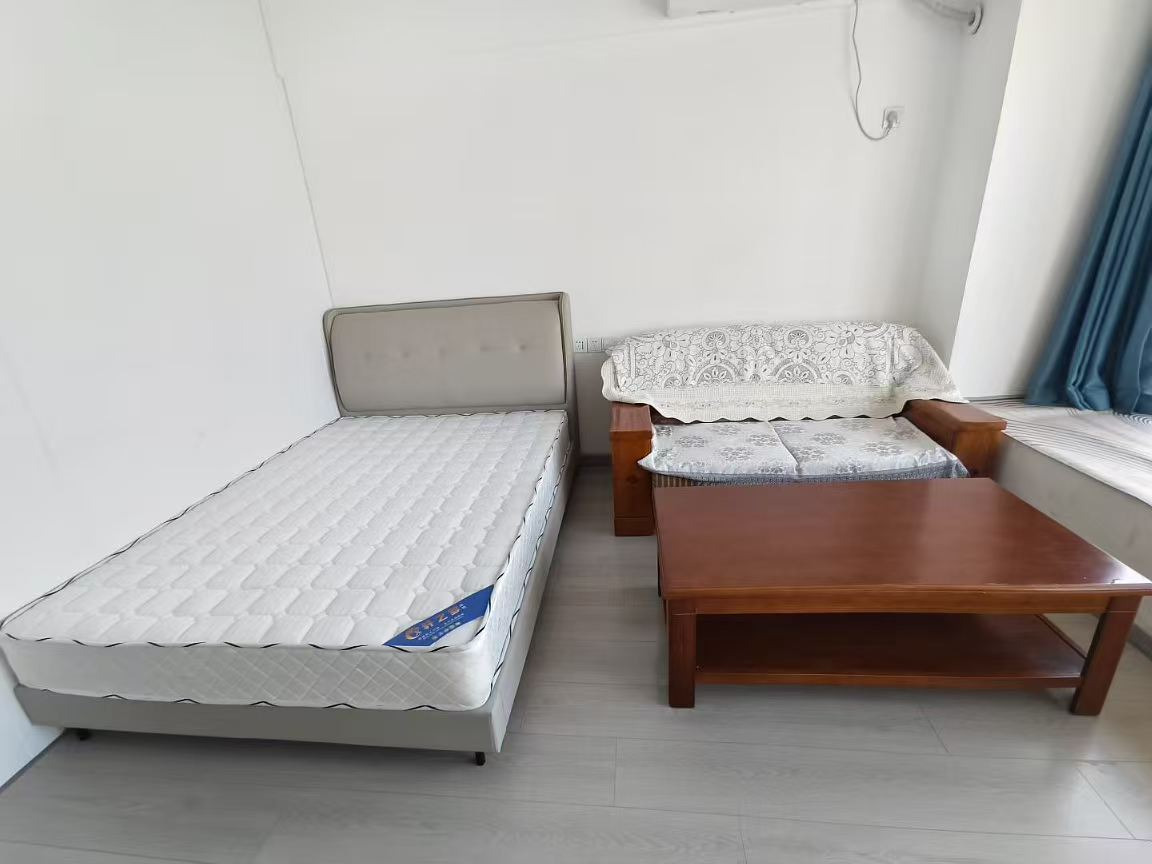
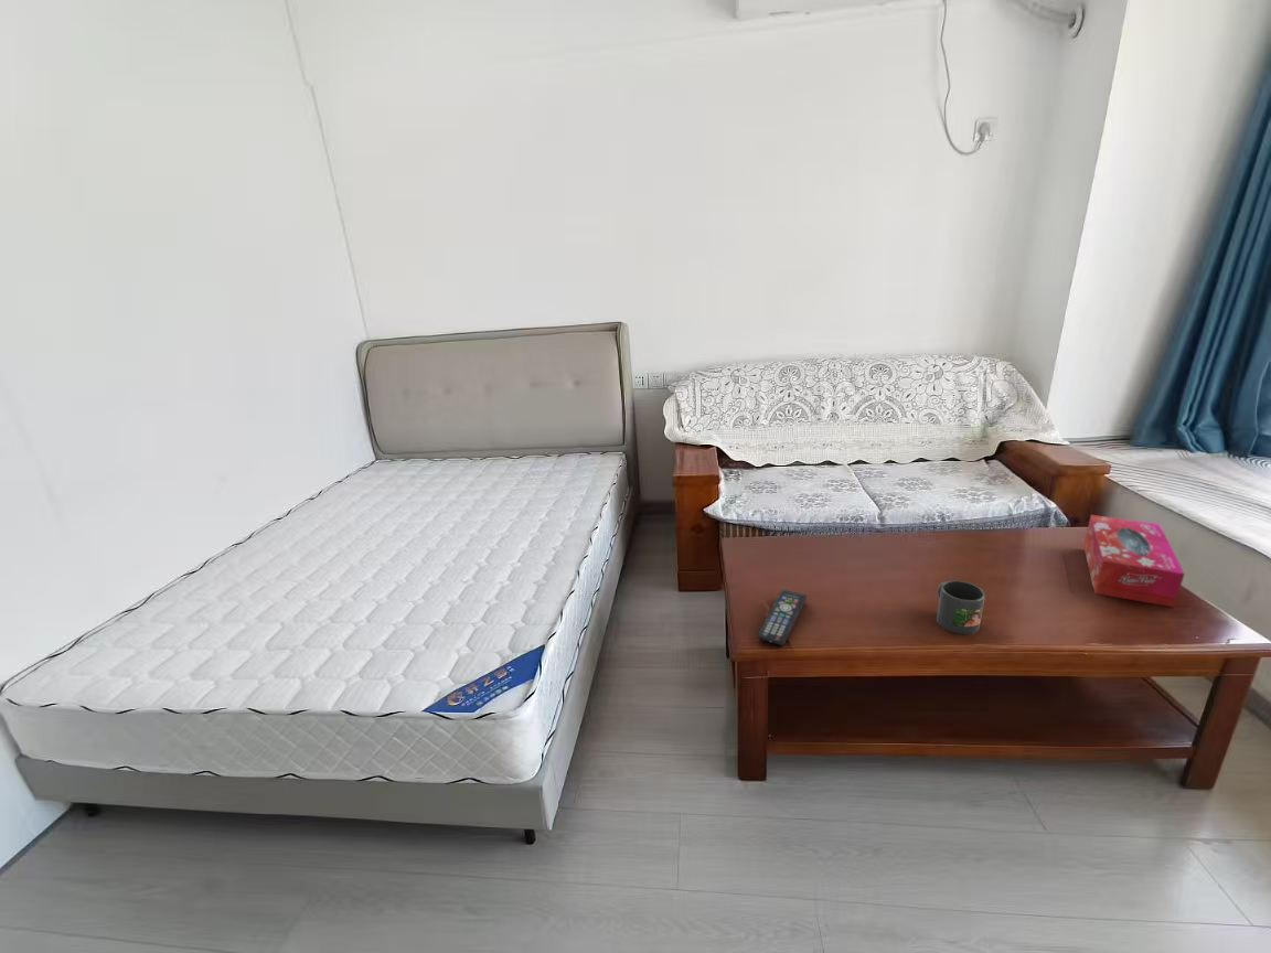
+ mug (955, 603)
+ remote control (783, 614)
+ tissue box (1128, 557)
